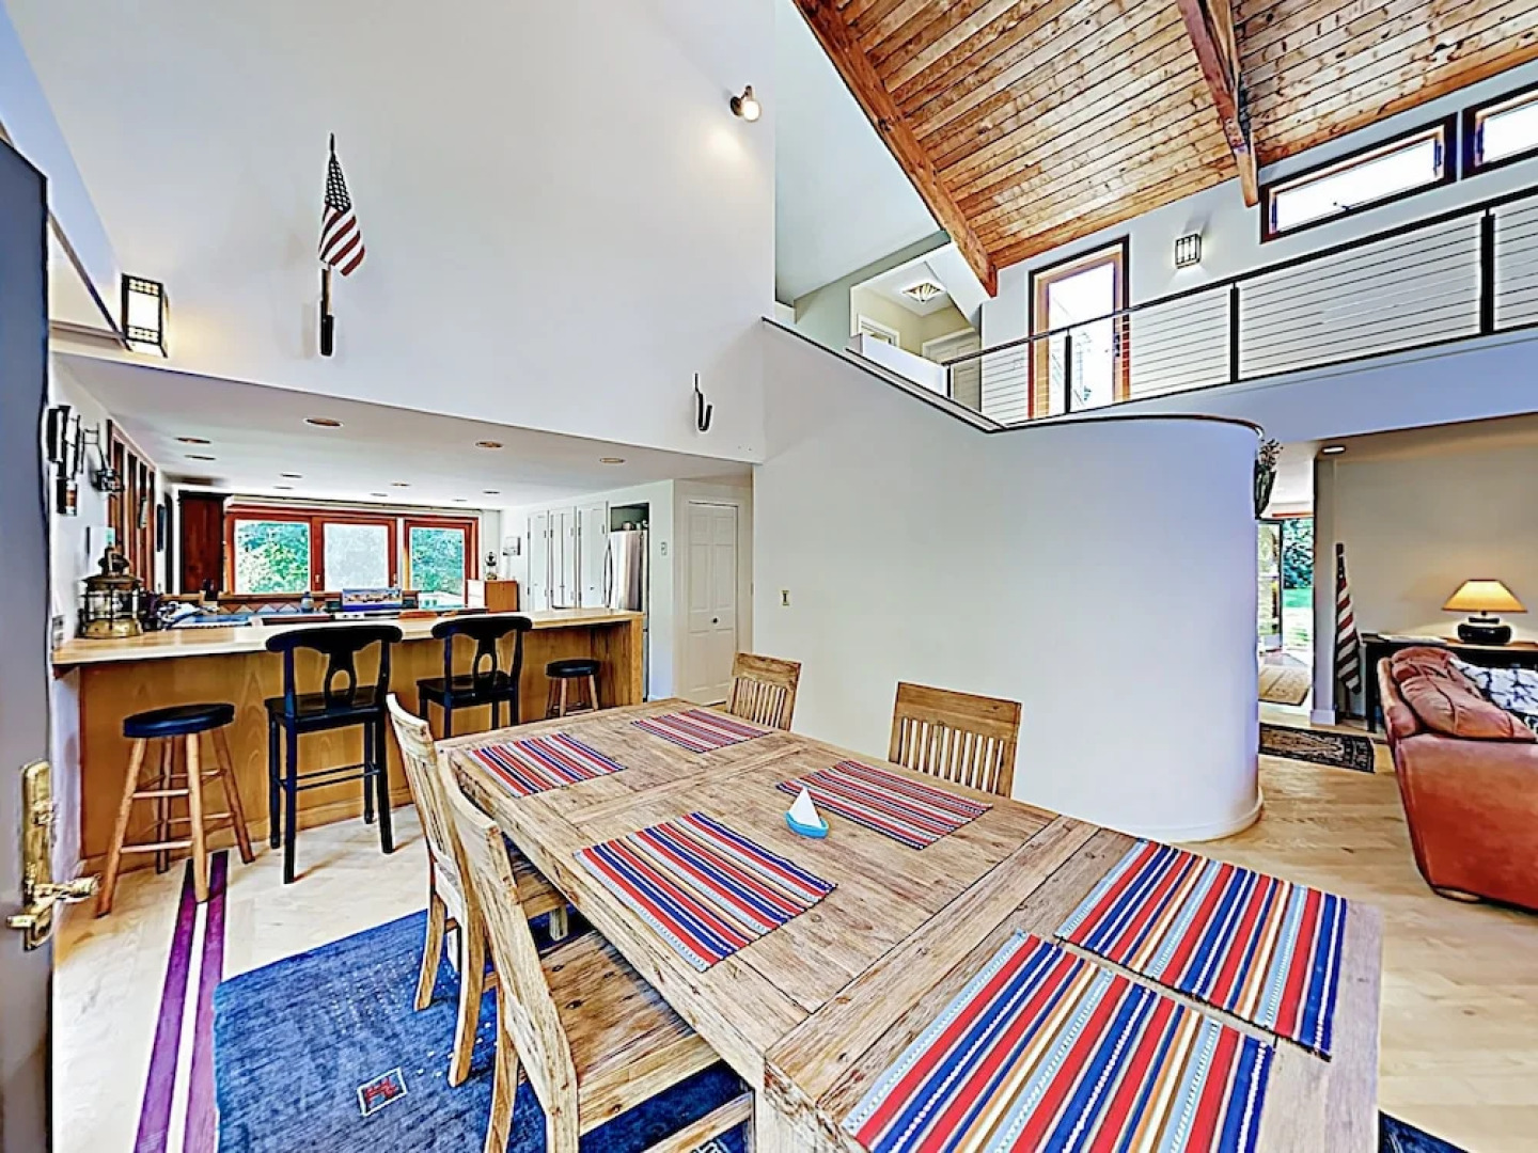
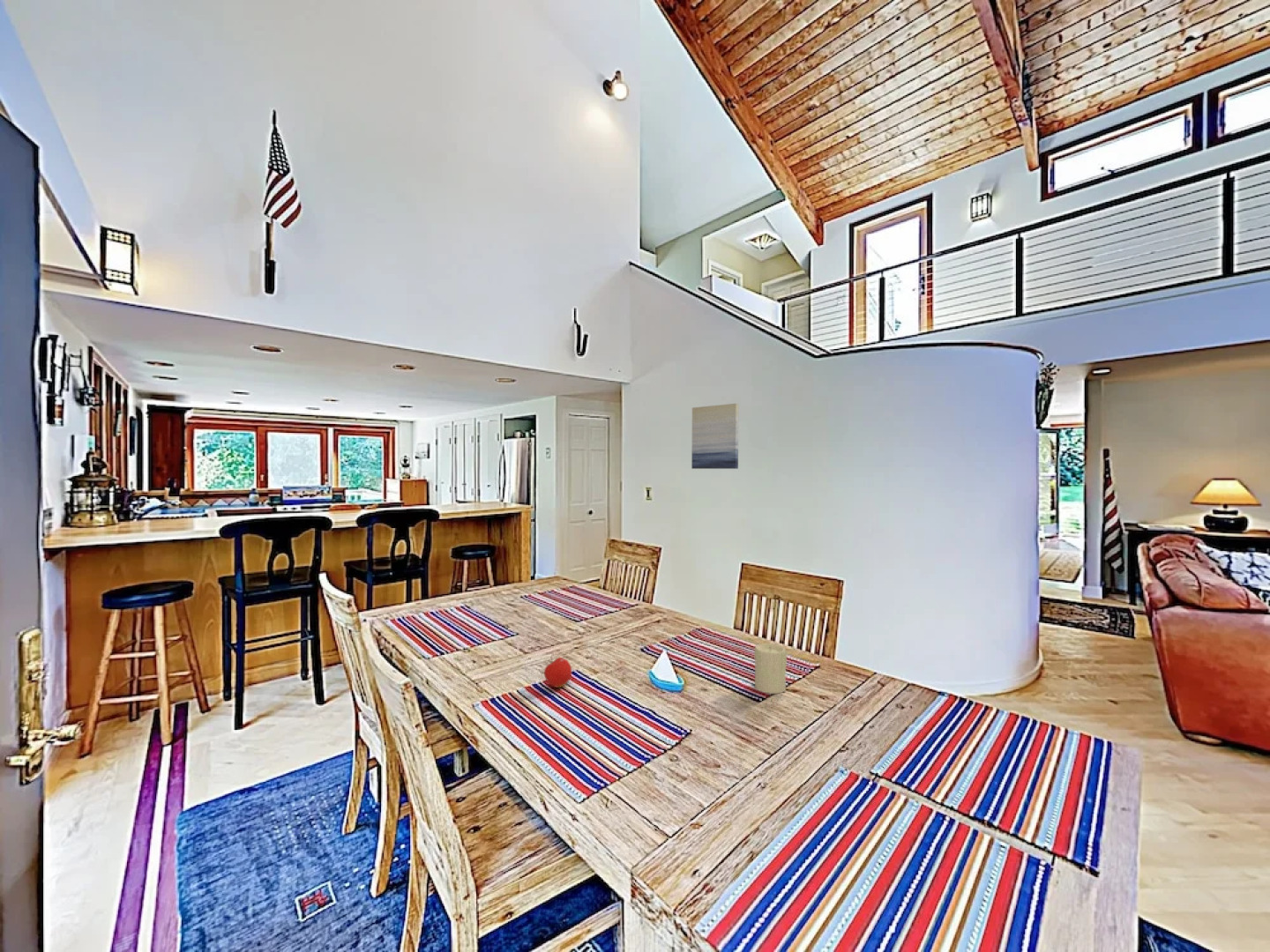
+ candle (770, 666)
+ fruit (557, 672)
+ wall art (714, 437)
